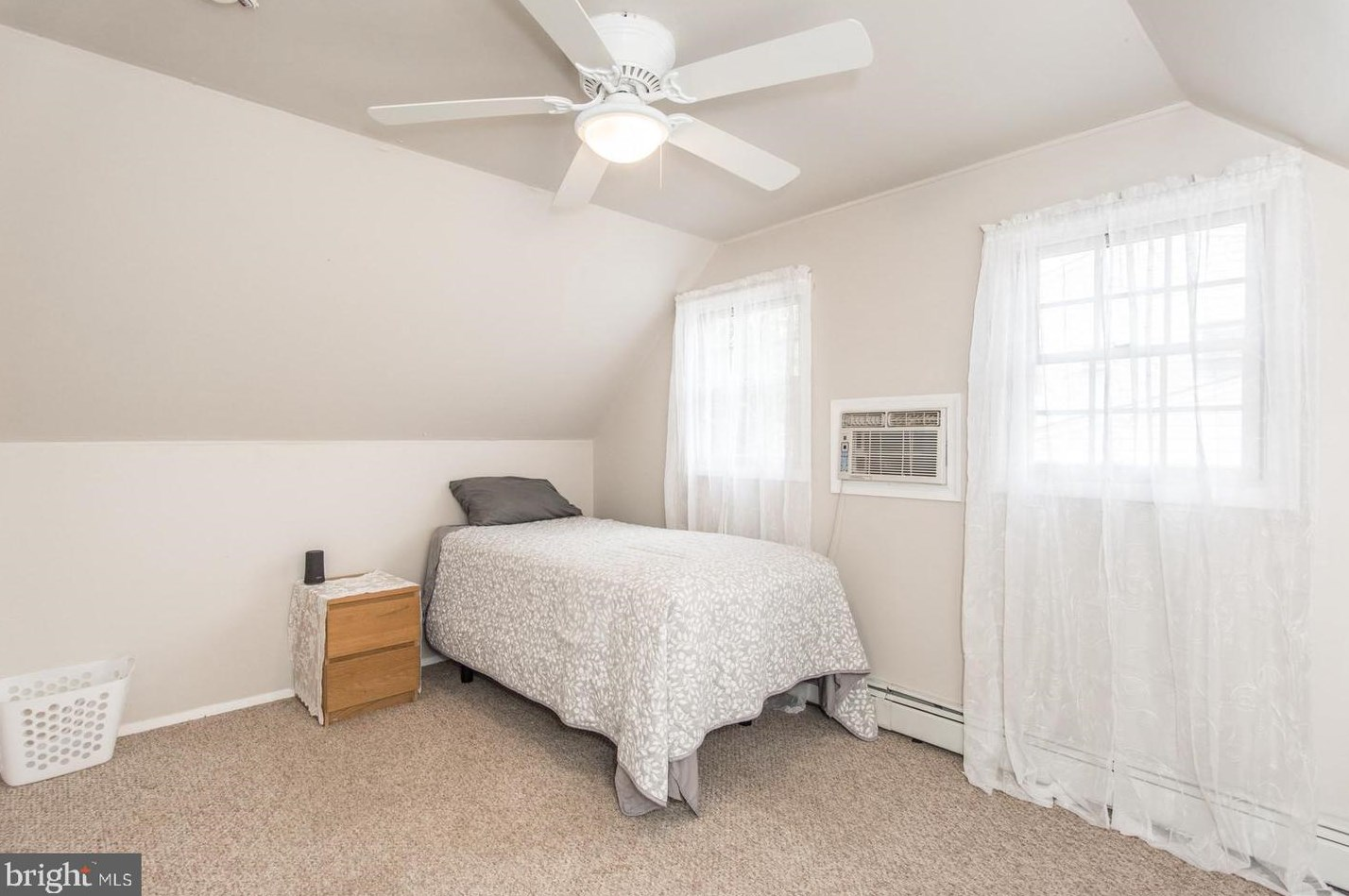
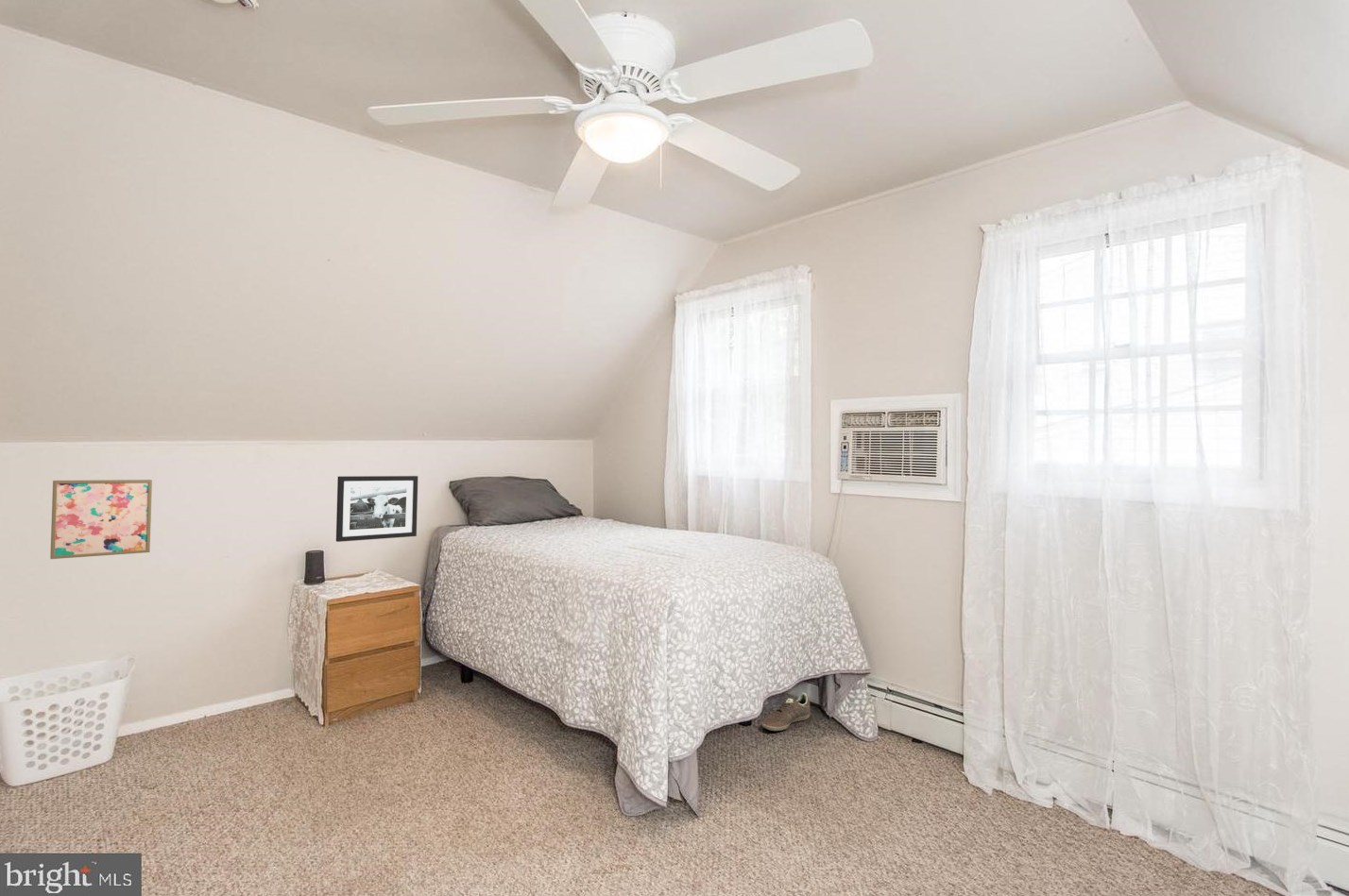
+ picture frame (378, 507)
+ sneaker (785, 710)
+ wall art (103, 517)
